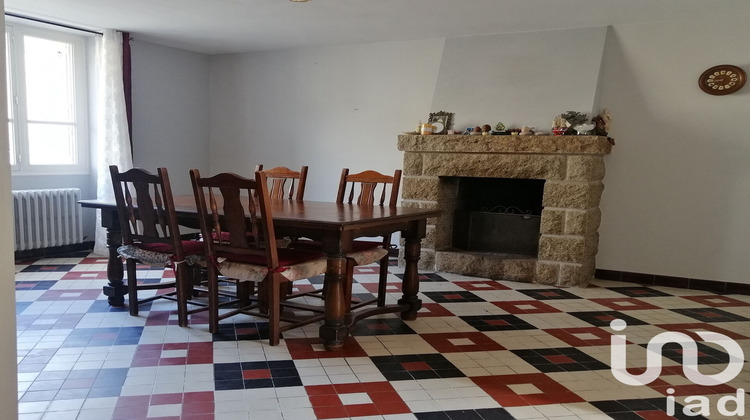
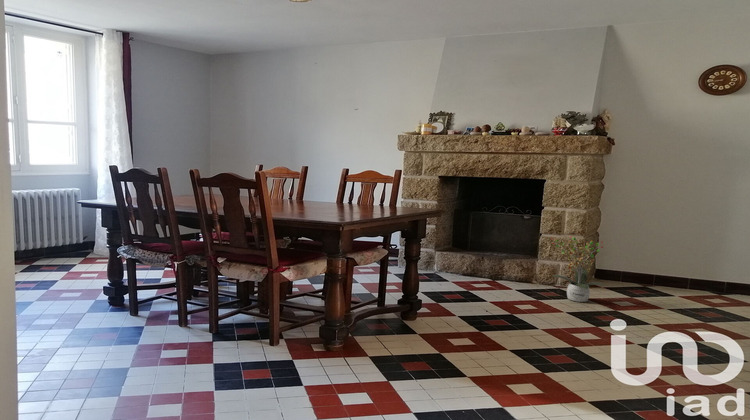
+ potted plant (577, 268)
